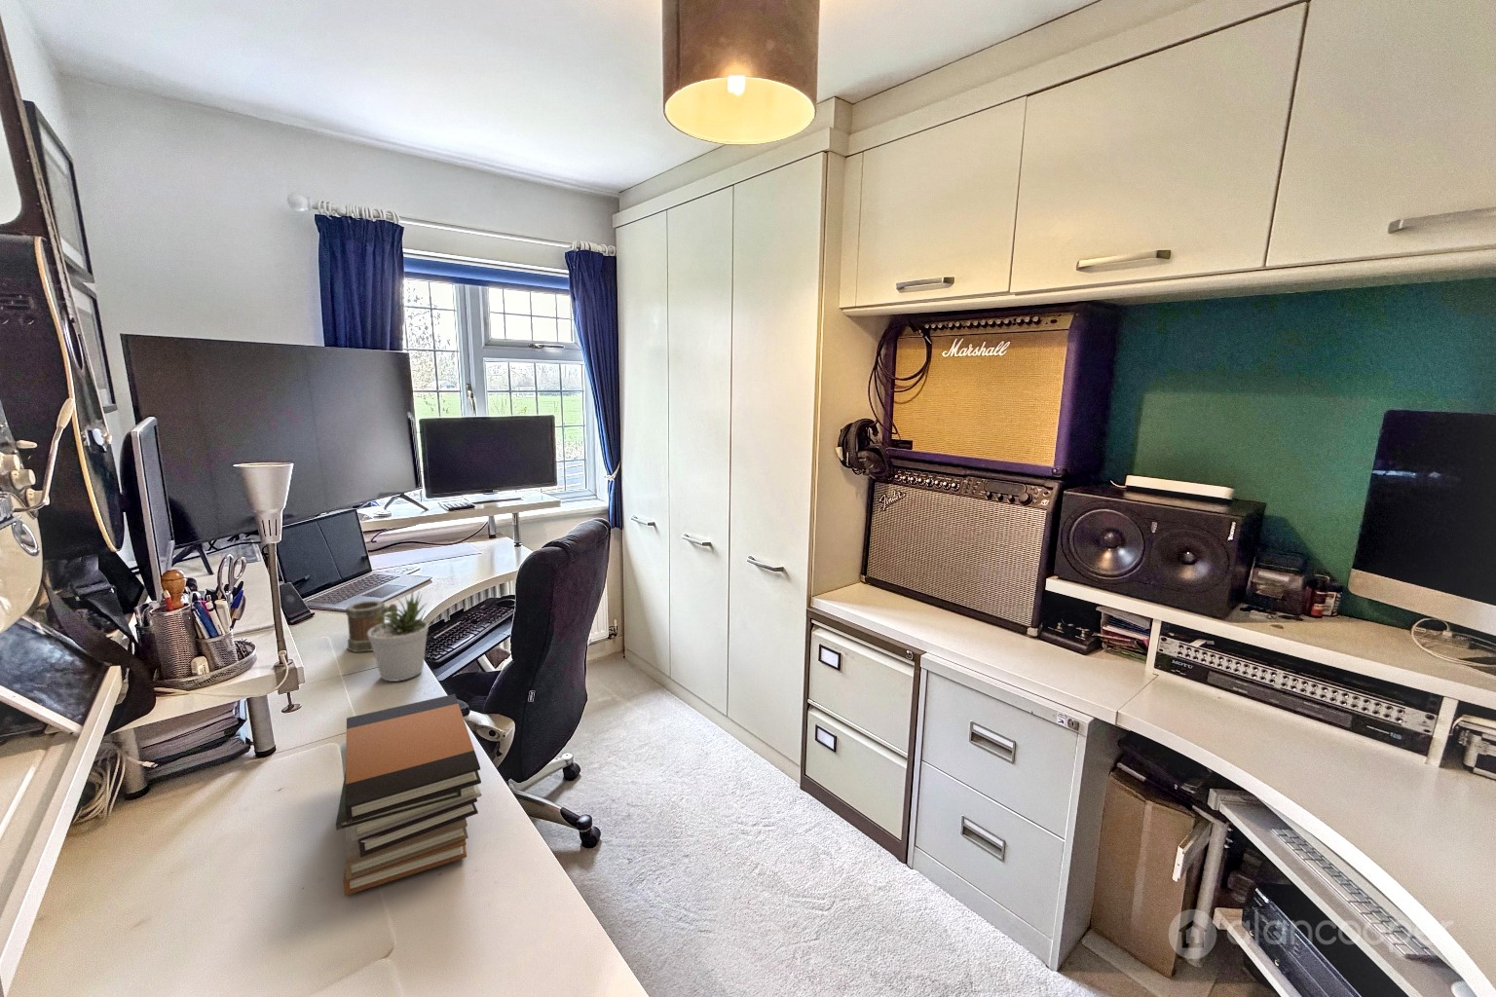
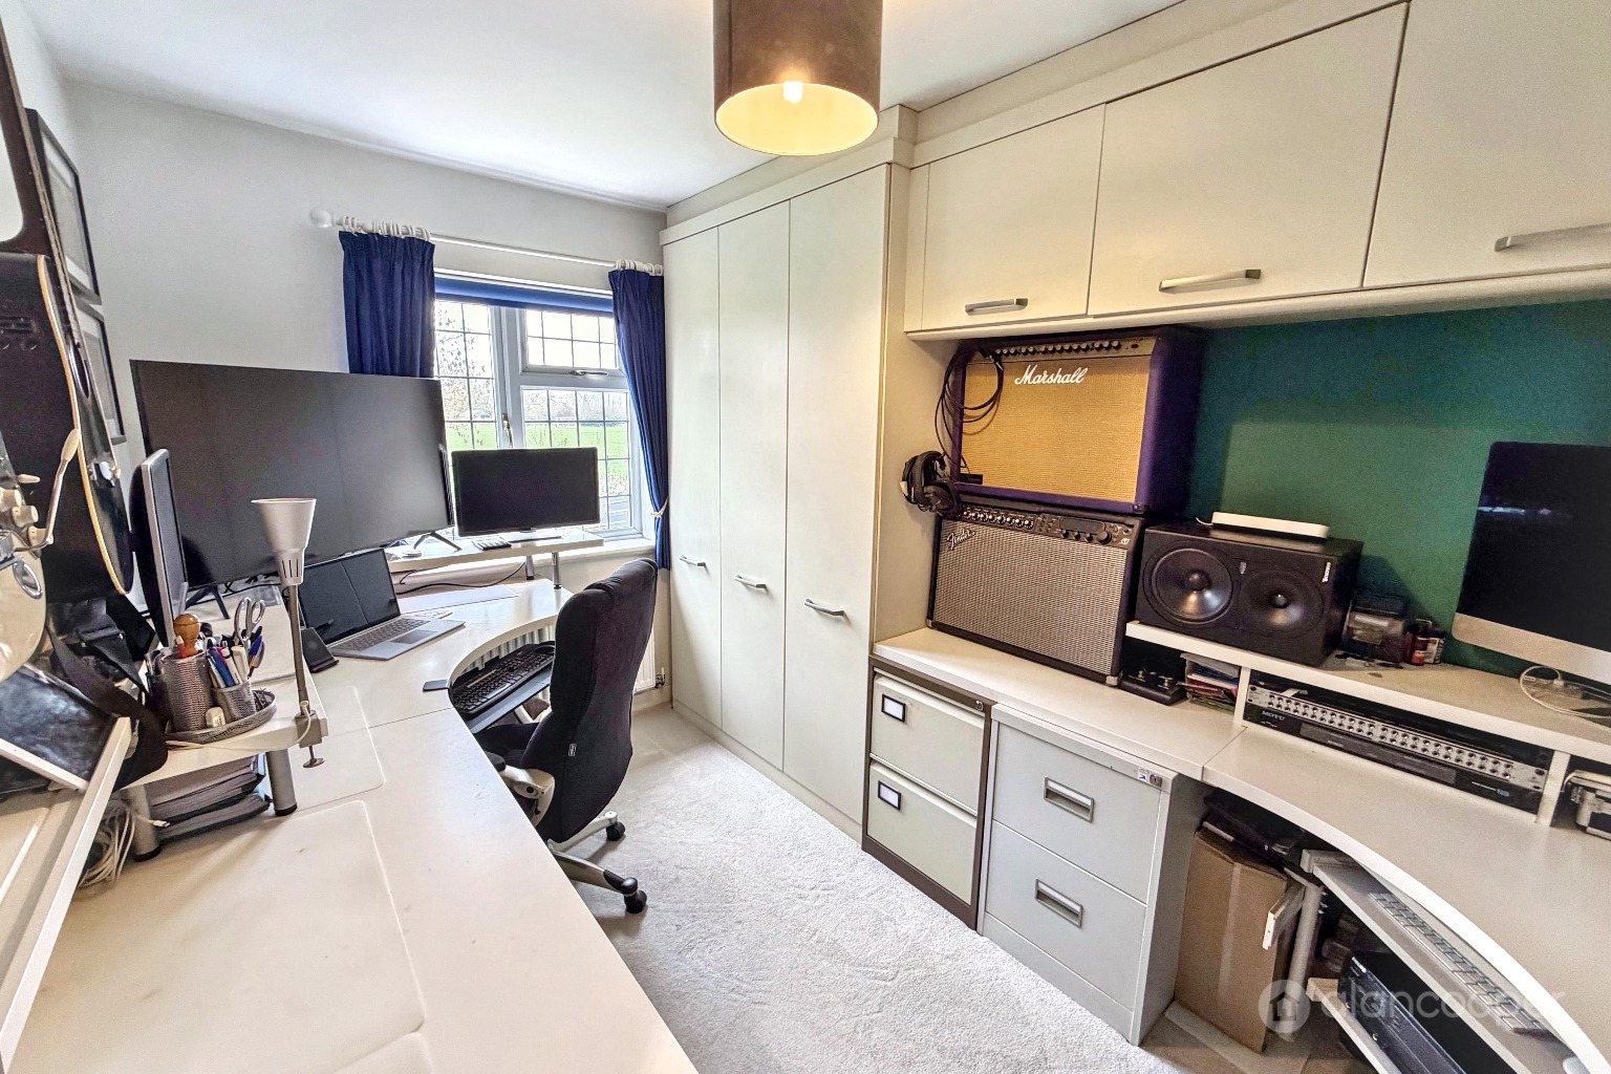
- mug (372, 624)
- potted plant (401, 634)
- book stack (409, 780)
